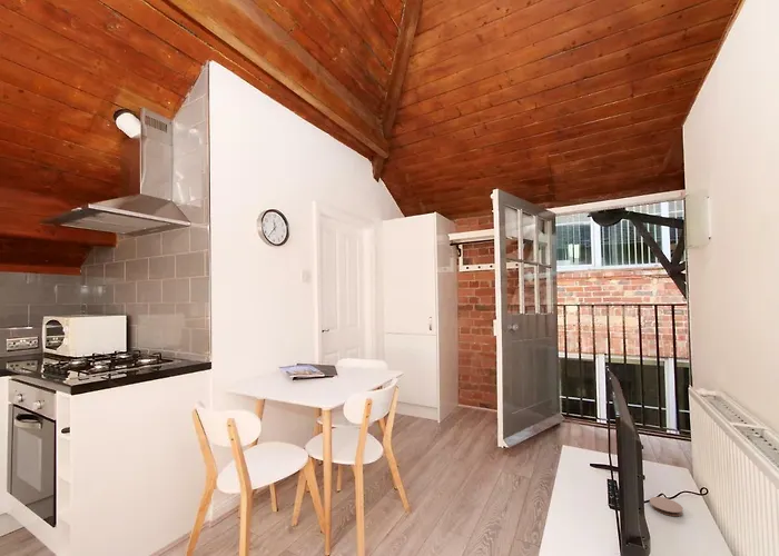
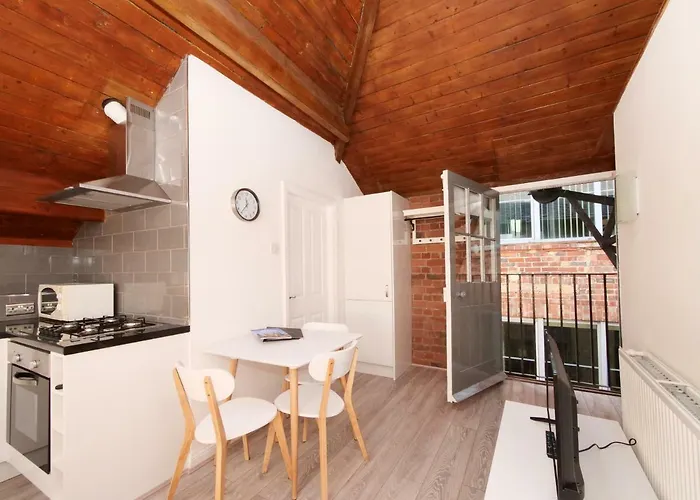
- coaster (665, 506)
